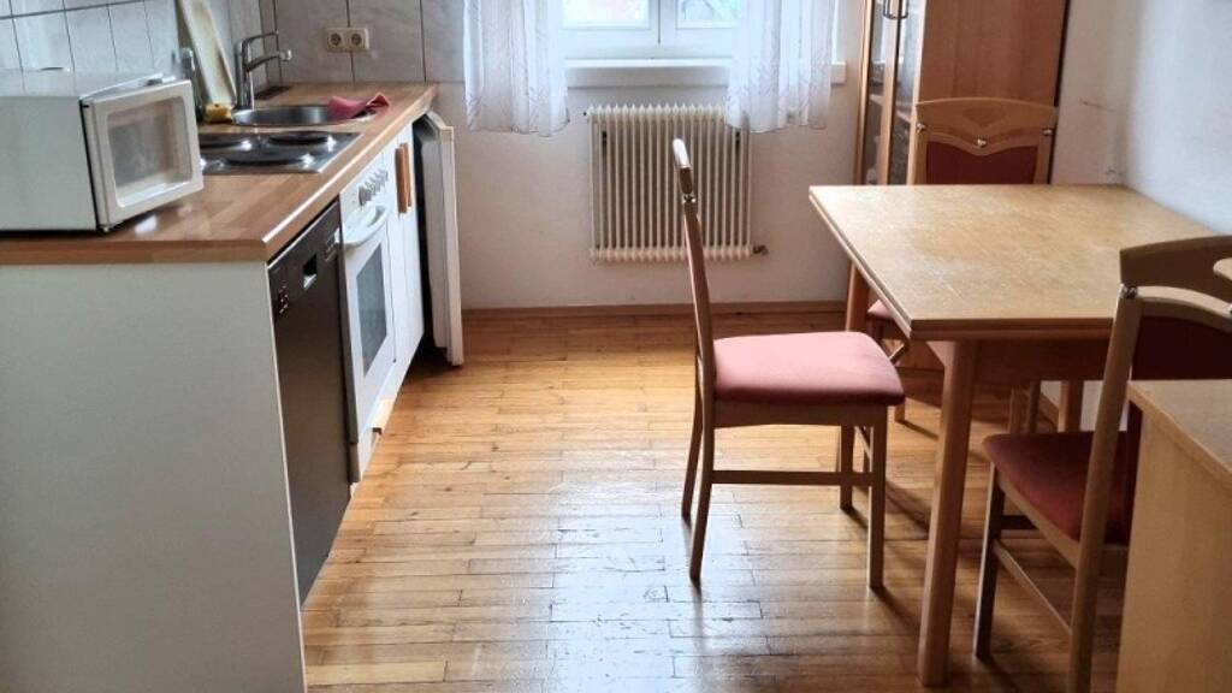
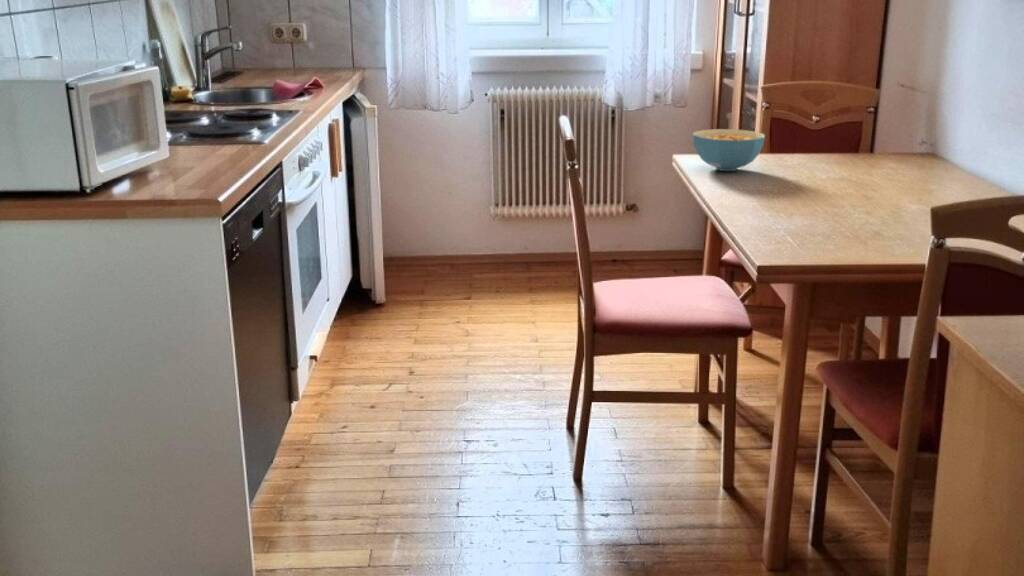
+ cereal bowl (727, 151)
